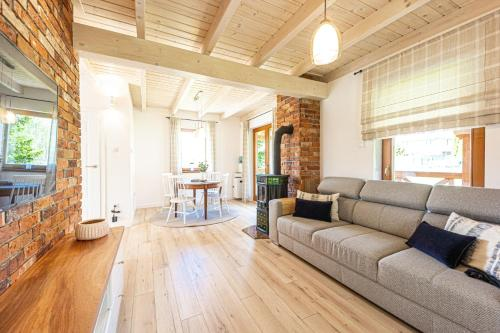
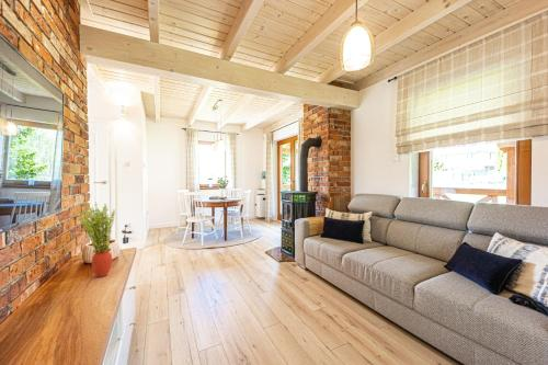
+ potted plant (96, 239)
